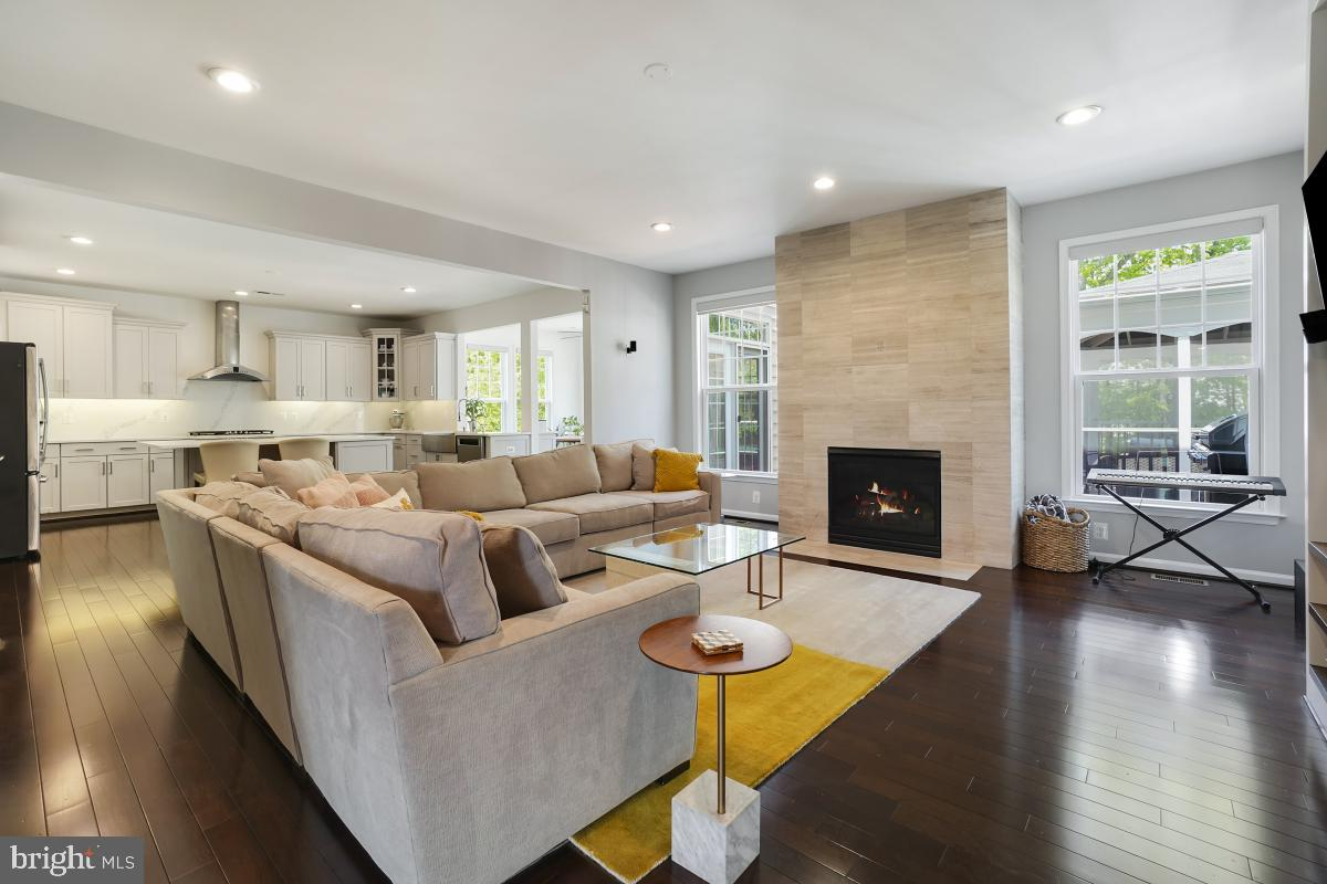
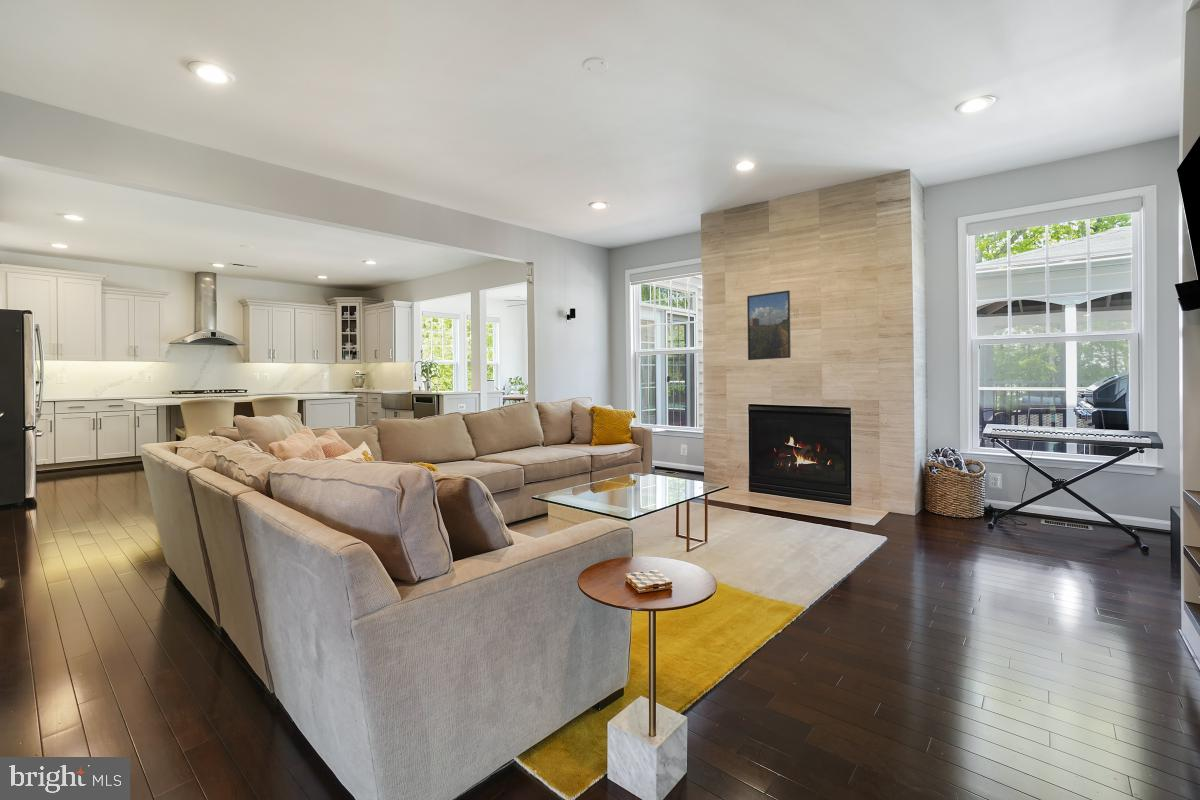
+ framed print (768, 326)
